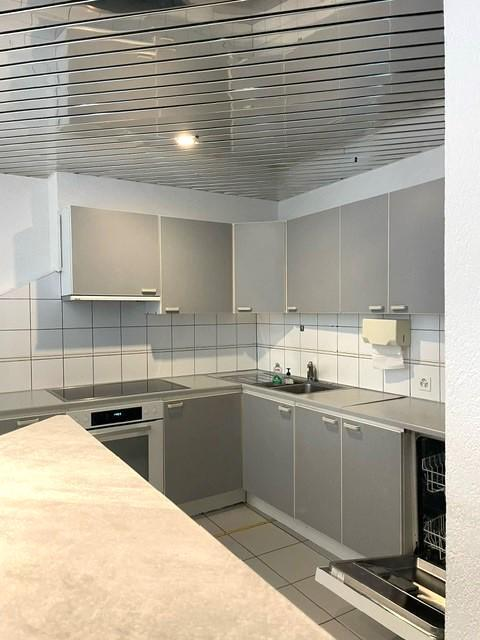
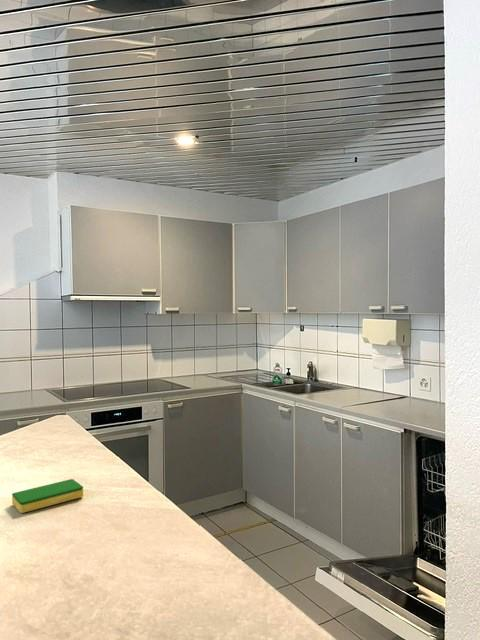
+ dish sponge (48, 494)
